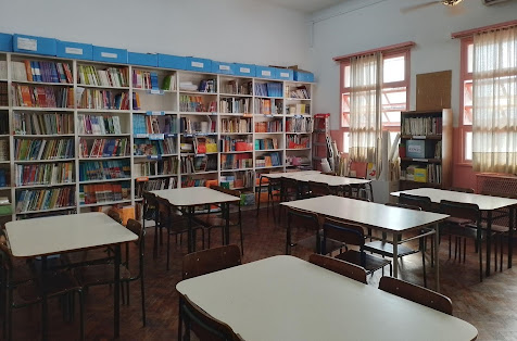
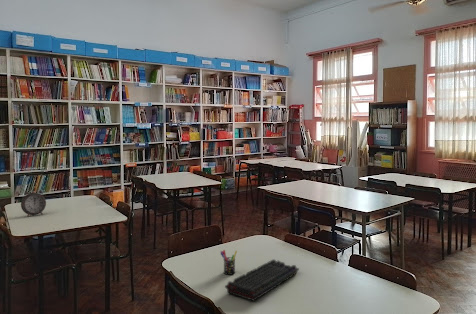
+ alarm clock (34, 202)
+ pen holder (229, 261)
+ keyboard (264, 277)
